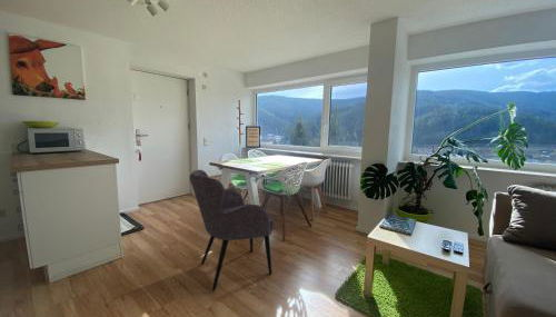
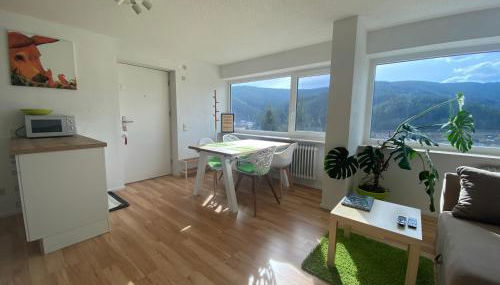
- armchair (230, 221)
